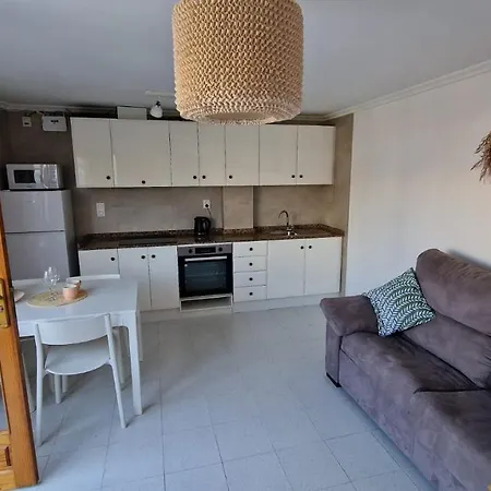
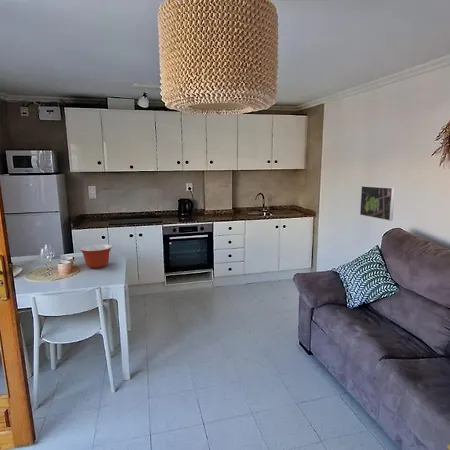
+ mixing bowl (96, 256)
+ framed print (376, 202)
